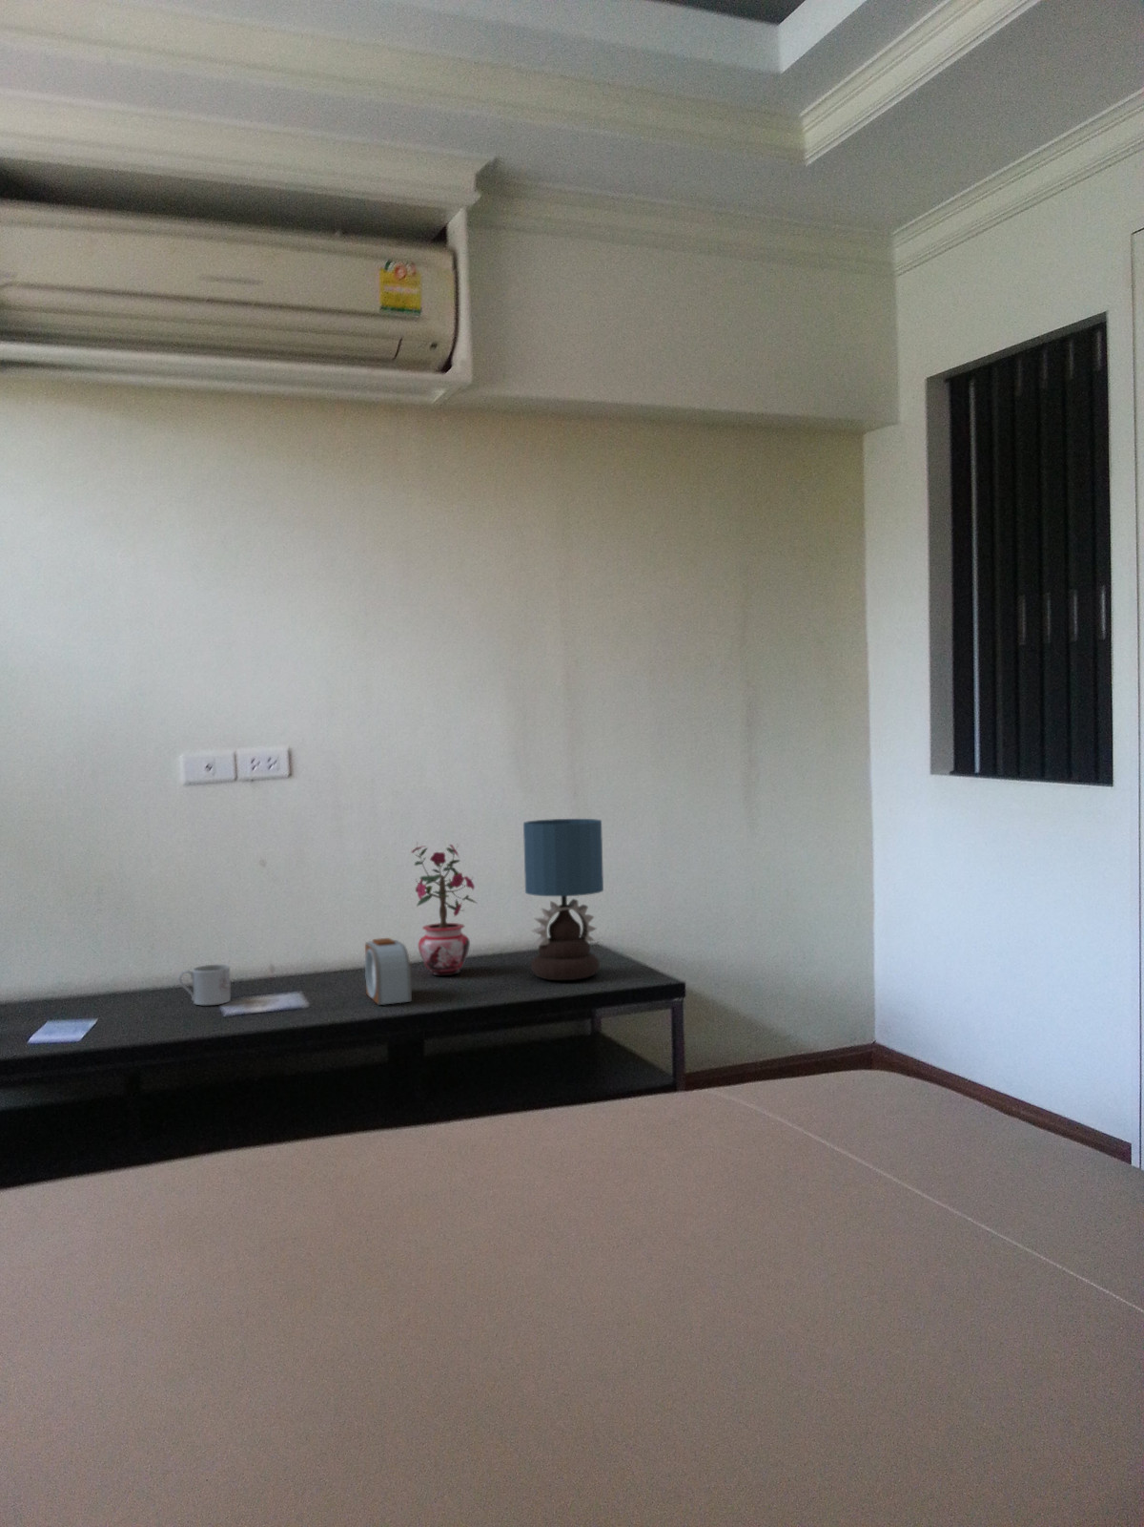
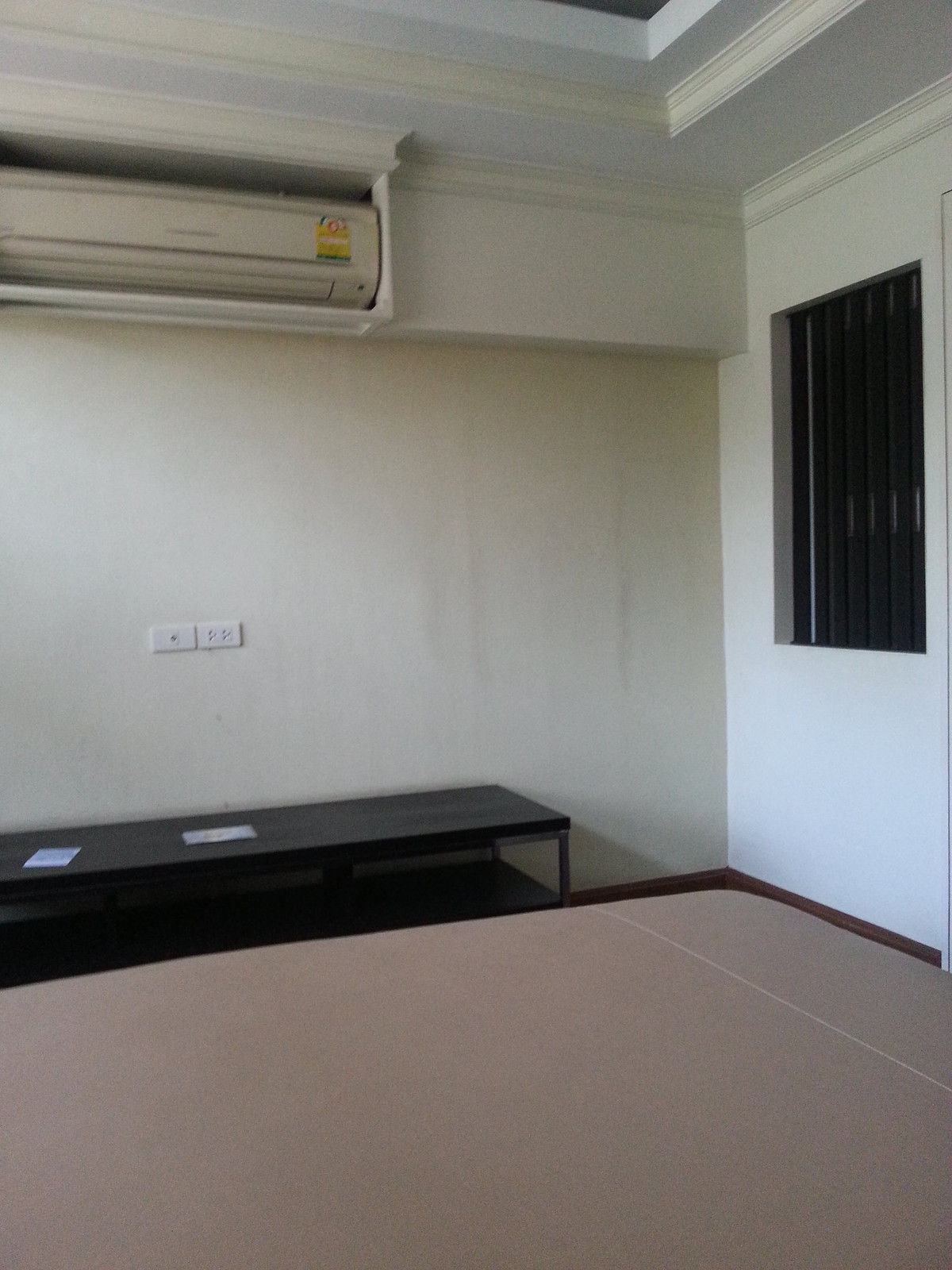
- potted plant (445, 907)
- alarm clock (386, 969)
- table lamp (565, 898)
- mug (204, 985)
